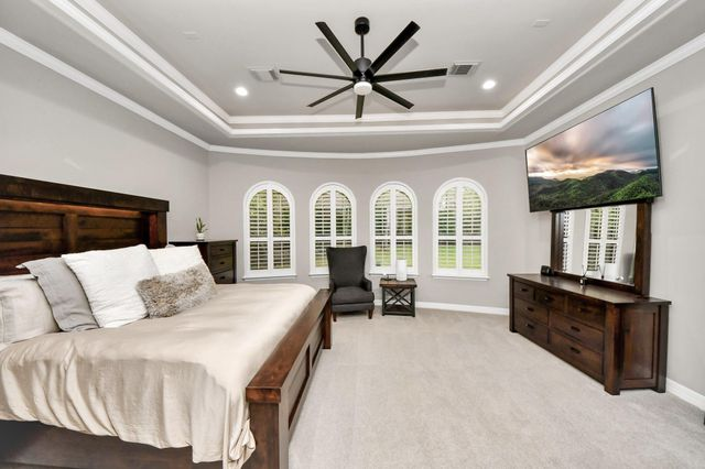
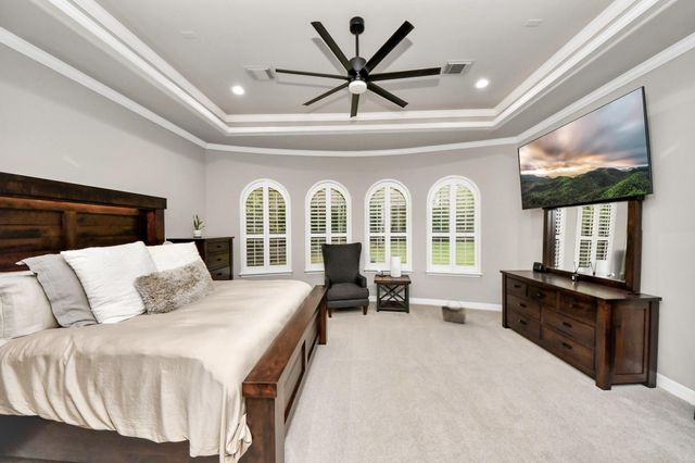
+ basket (453, 311)
